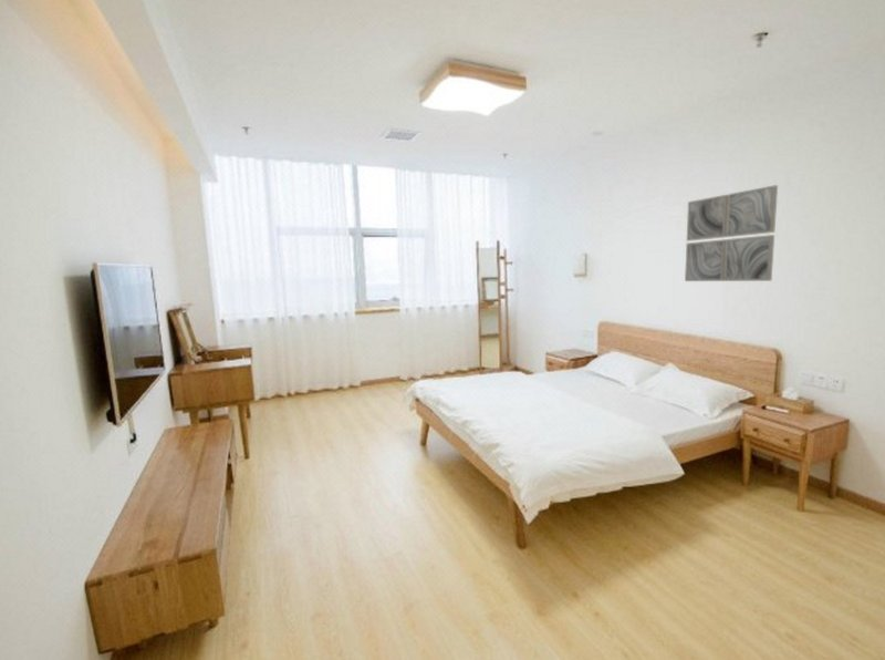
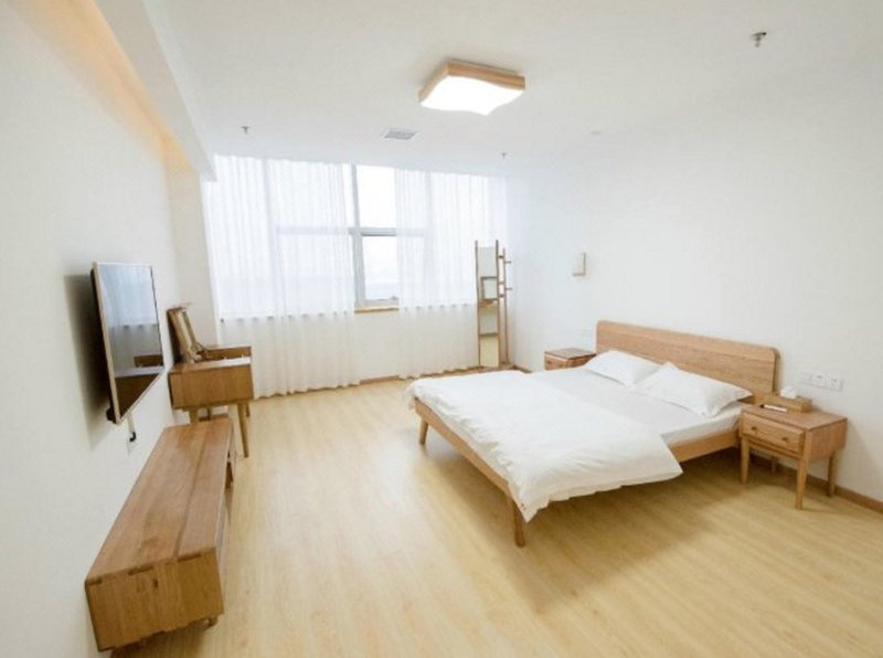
- wall art (726, 239)
